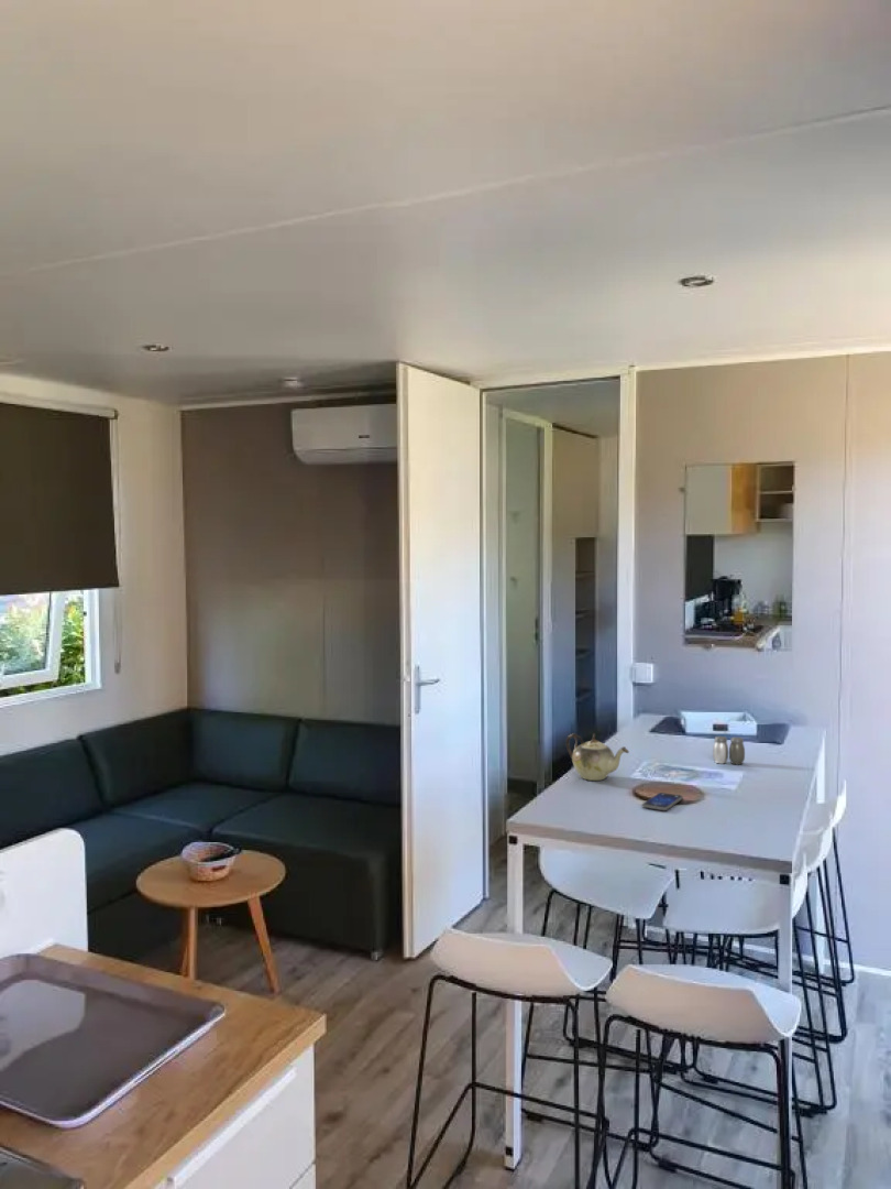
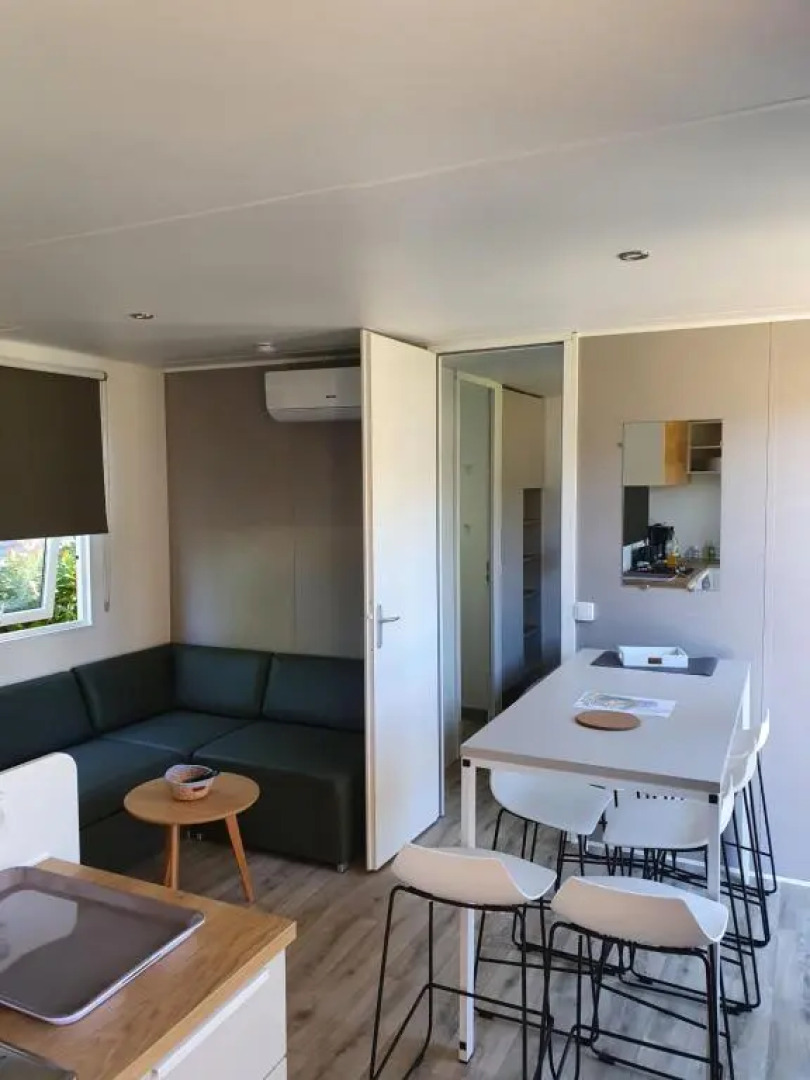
- salt and pepper shaker (729, 750)
- teapot (596, 755)
- smartphone (662, 800)
